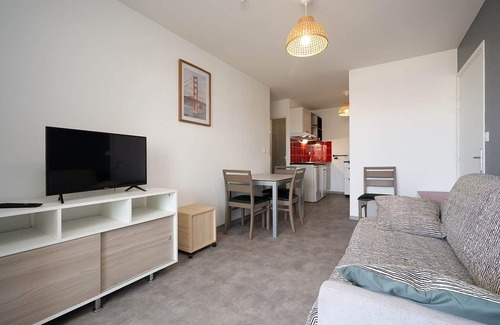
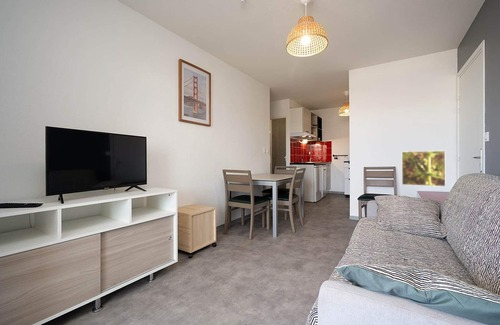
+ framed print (422, 168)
